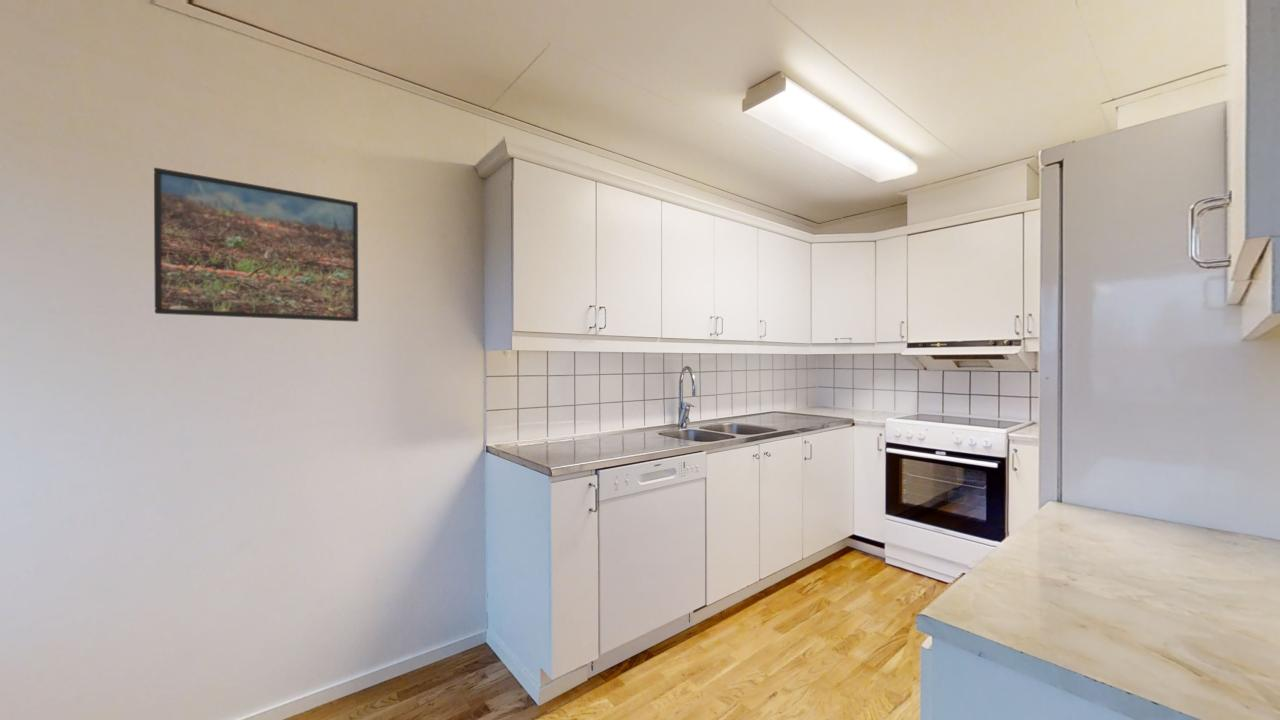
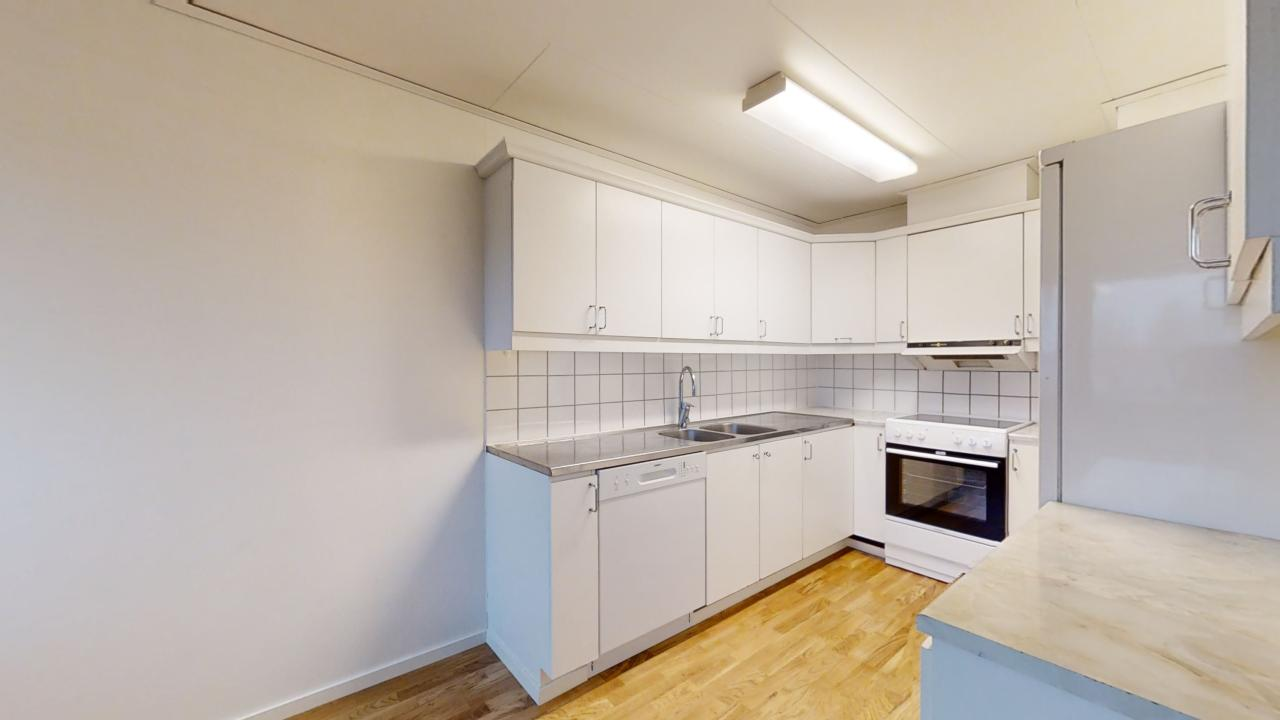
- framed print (266, 252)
